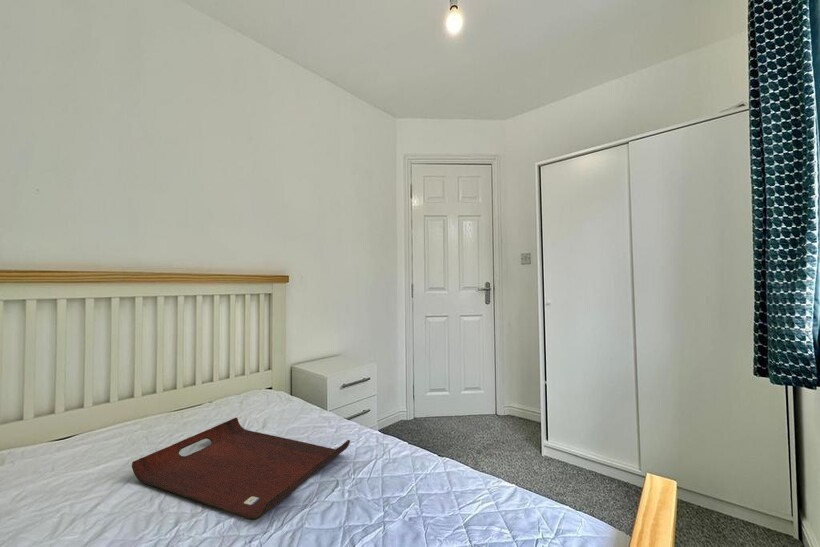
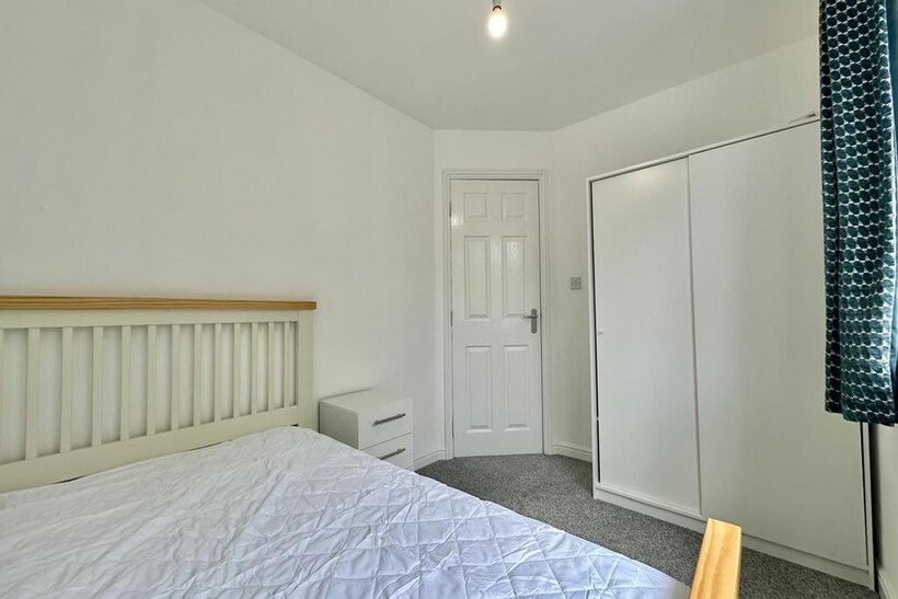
- serving tray (247, 458)
